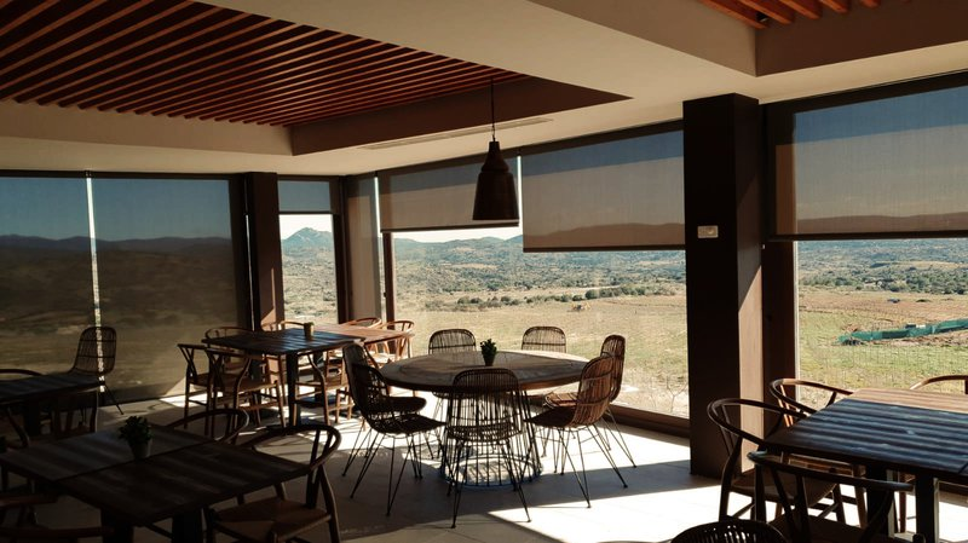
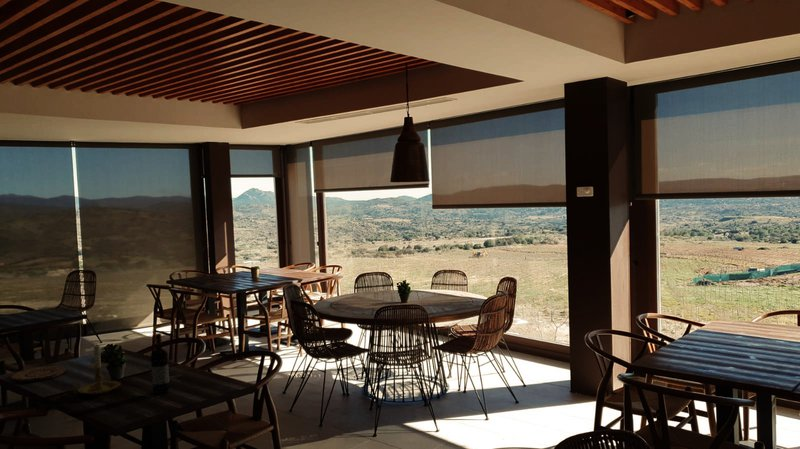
+ candle holder (97, 367)
+ wine bottle (159, 362)
+ plate (39, 373)
